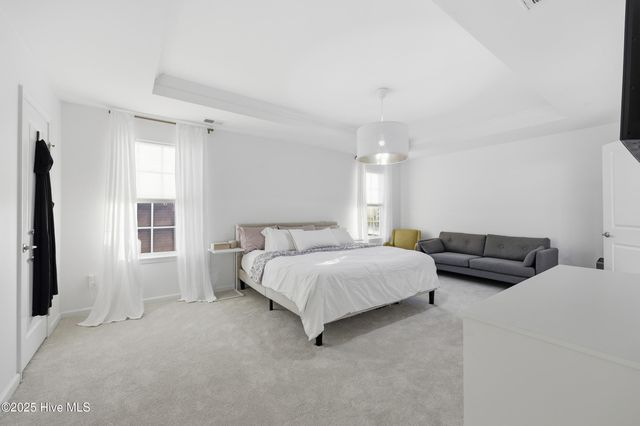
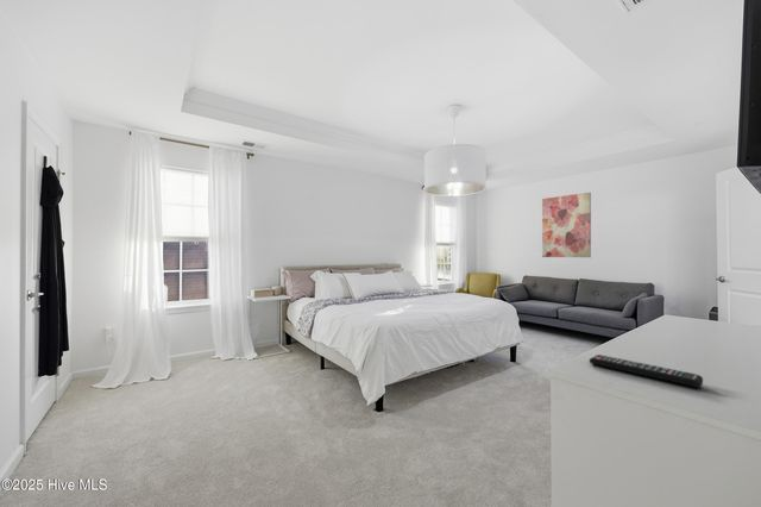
+ remote control (641, 369)
+ wall art (565, 226)
